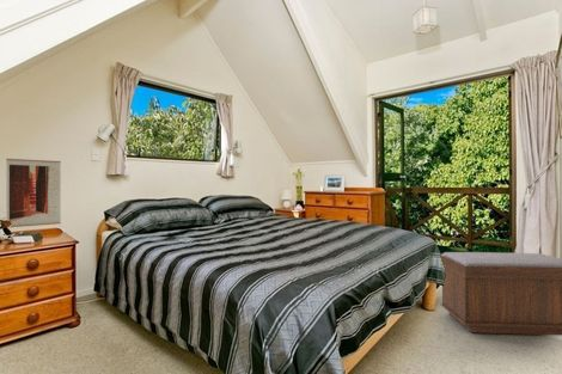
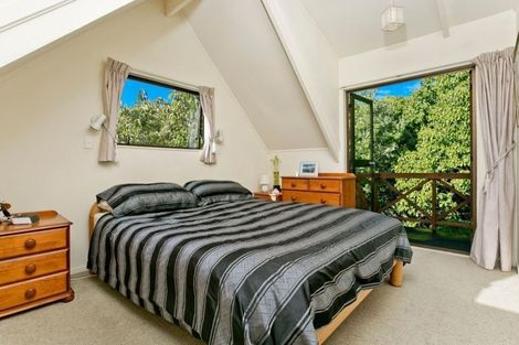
- wall art (35, 192)
- bench (506, 289)
